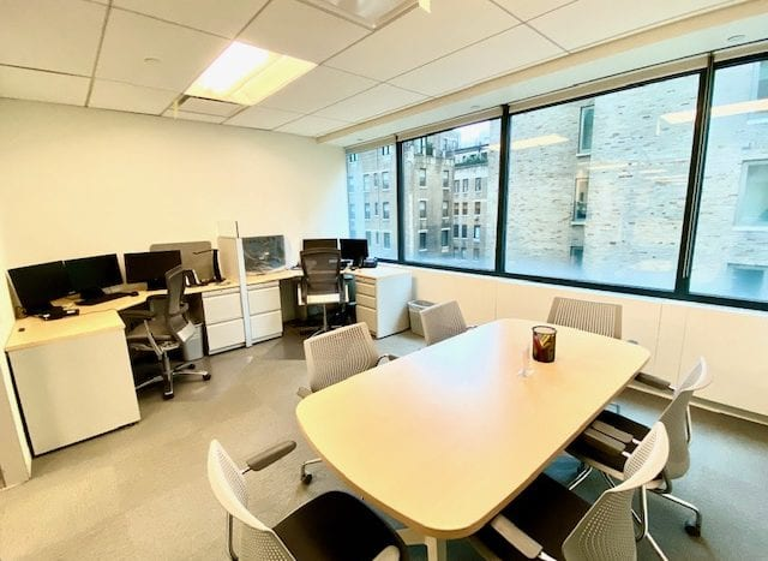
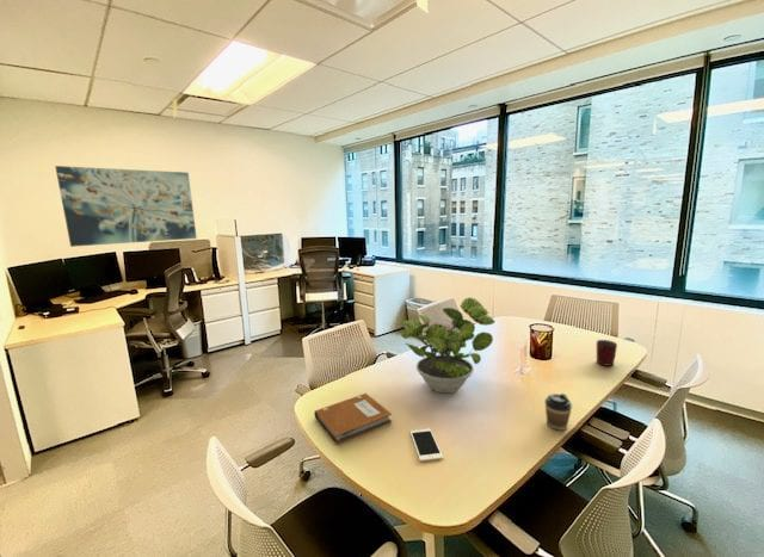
+ cell phone (425, 444)
+ mug (604, 353)
+ notebook (353, 414)
+ coffee cup (557, 410)
+ potted plant (449, 345)
+ wall art (134, 206)
